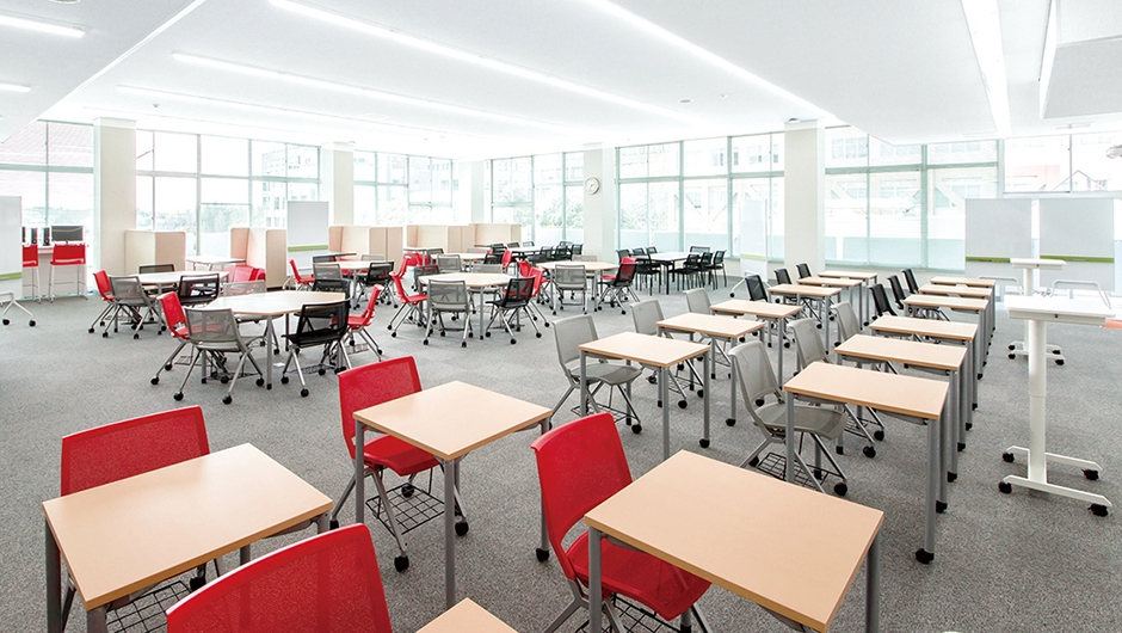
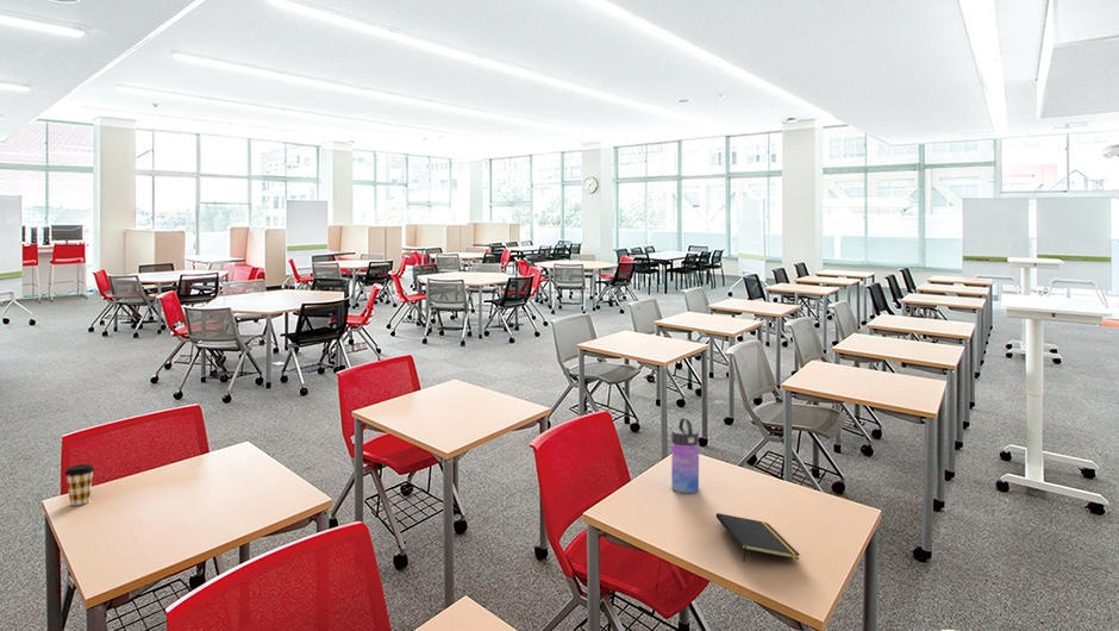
+ coffee cup (80, 485)
+ water bottle (684, 452)
+ notepad (755, 535)
